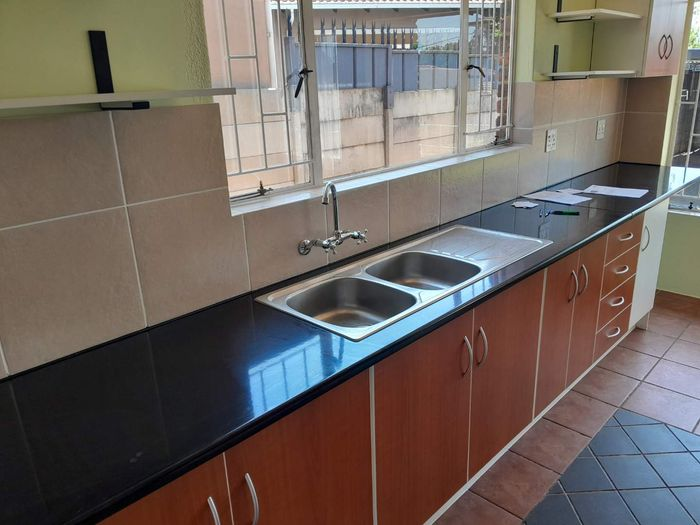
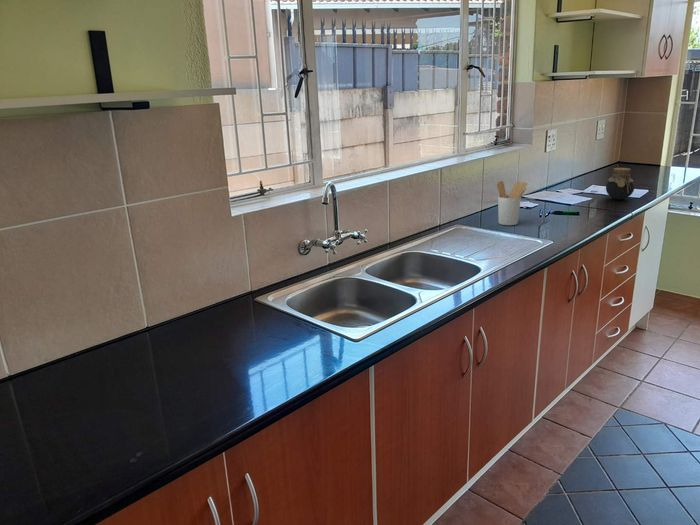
+ jar (620, 184)
+ utensil holder (512, 202)
